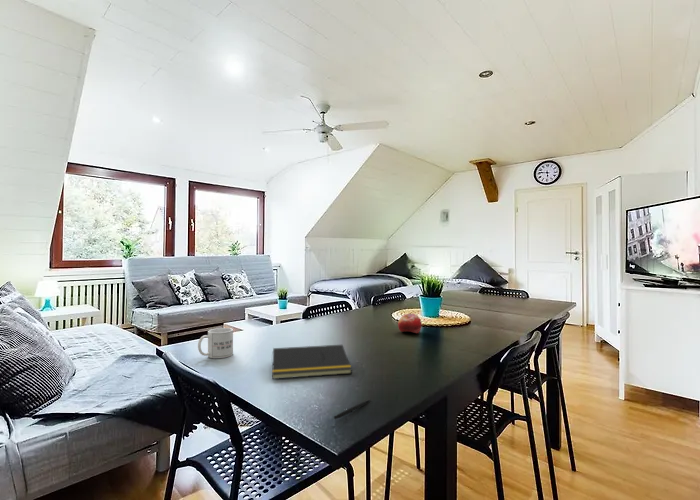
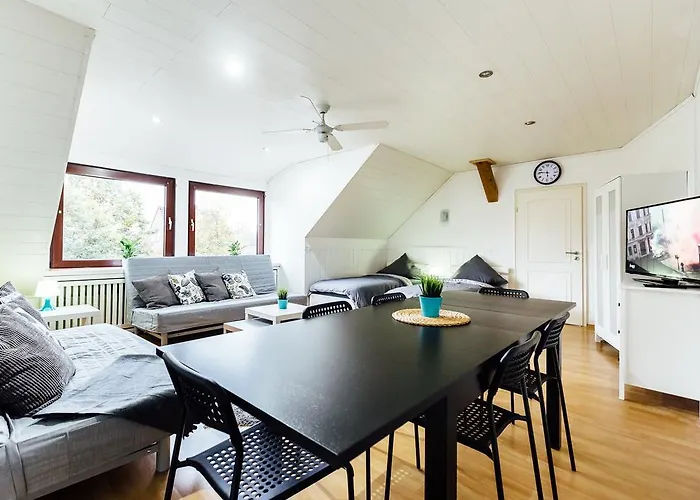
- mug (215, 343)
- pen (354, 407)
- notepad (310, 360)
- fruit (410, 323)
